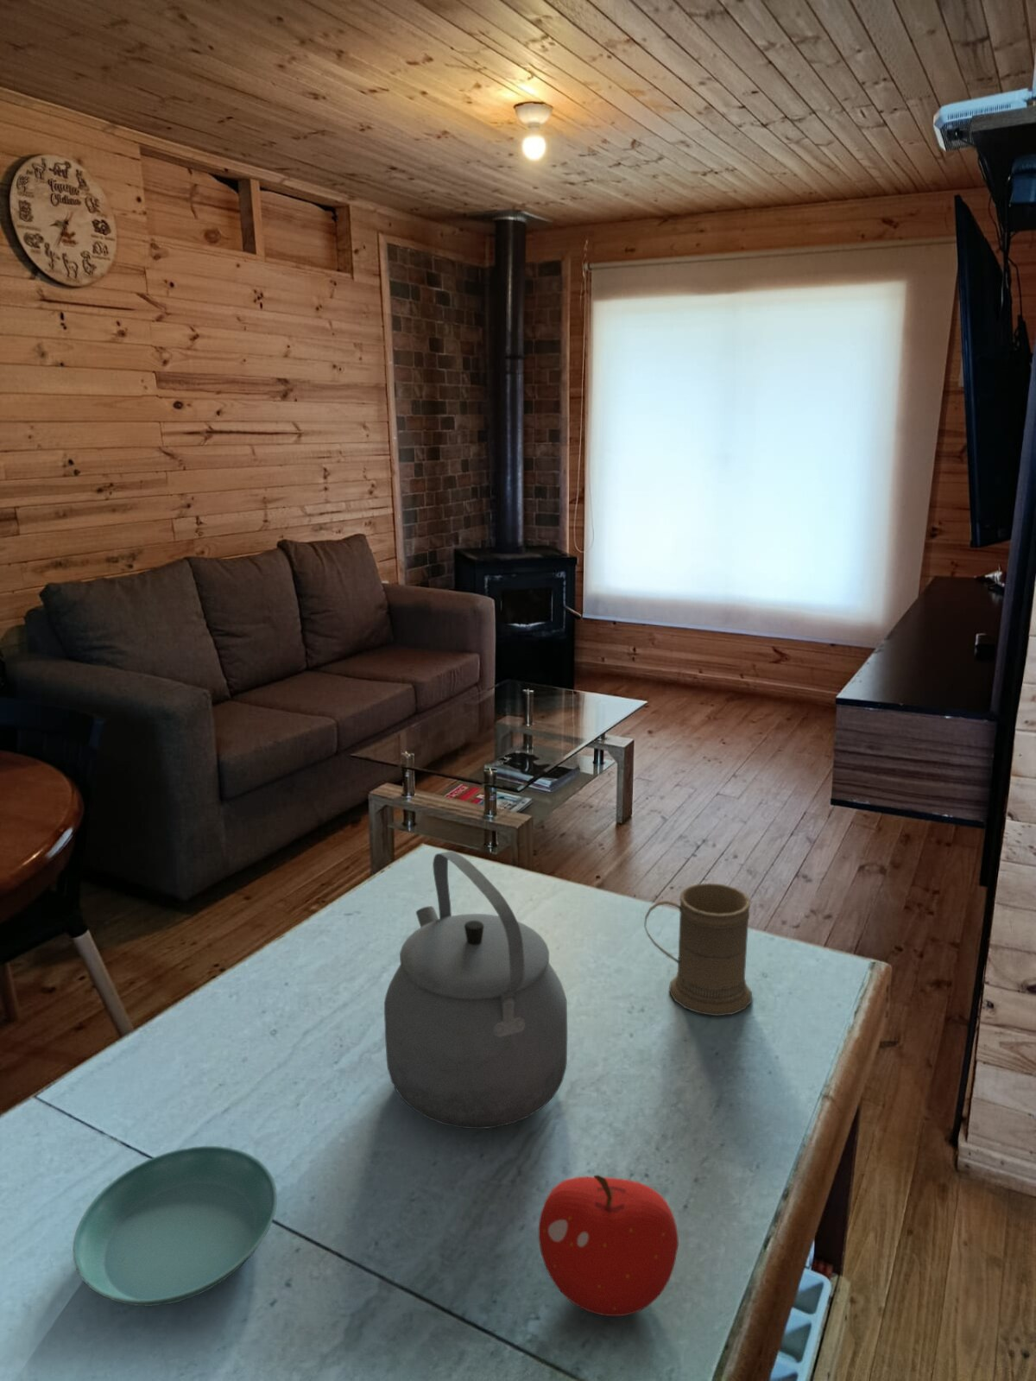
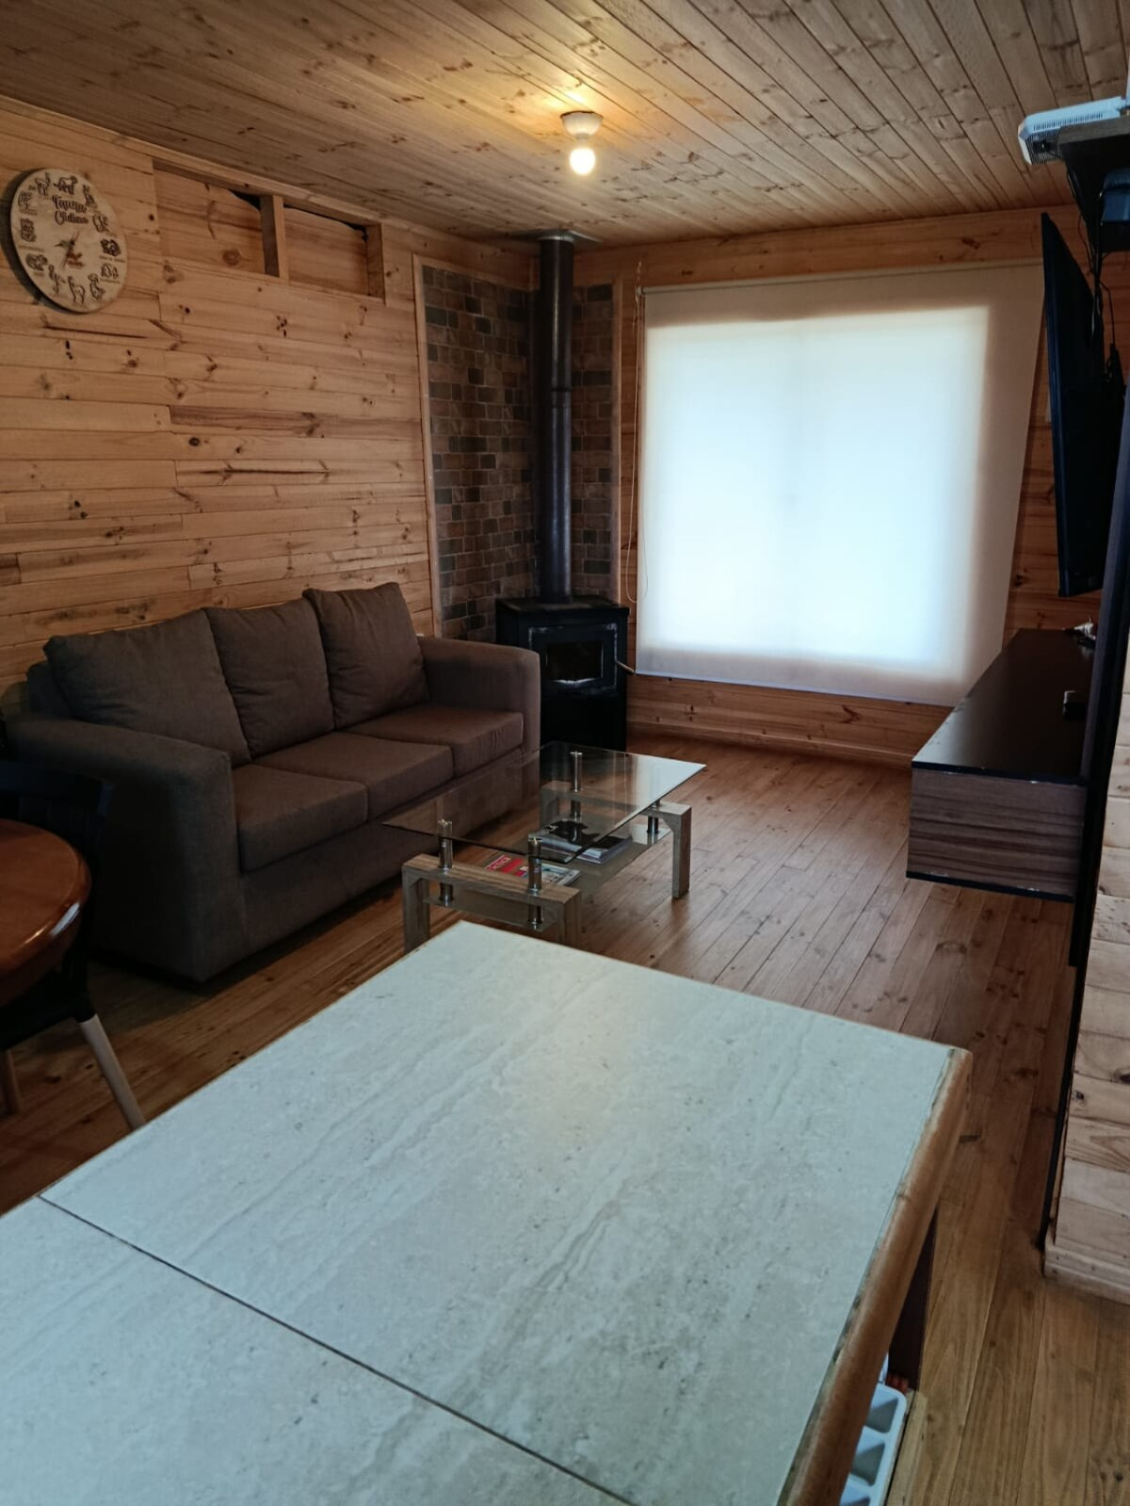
- tea kettle (465, 964)
- mug (699, 945)
- fruit (607, 1234)
- saucer (180, 1229)
